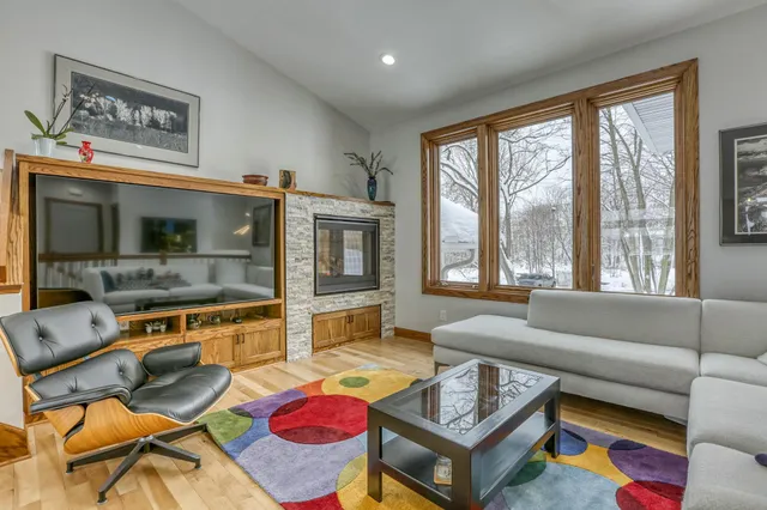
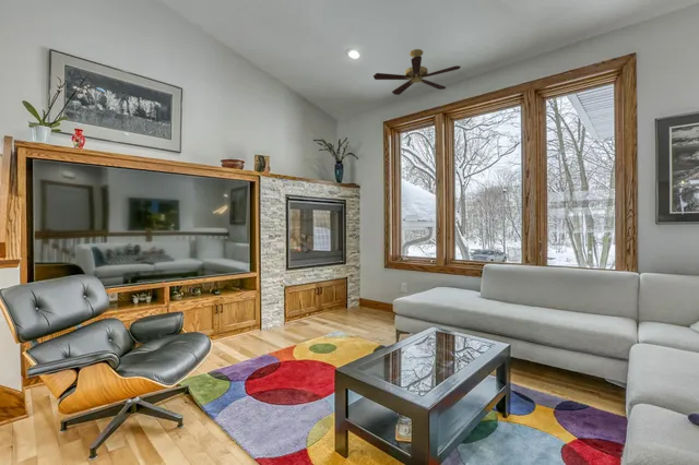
+ ceiling fan (415, 64)
